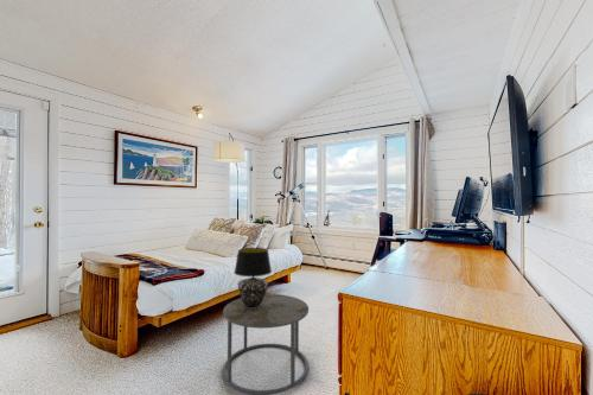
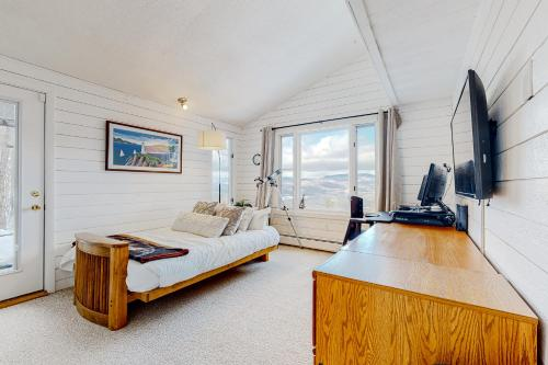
- side table (266, 344)
- table lamp (253, 276)
